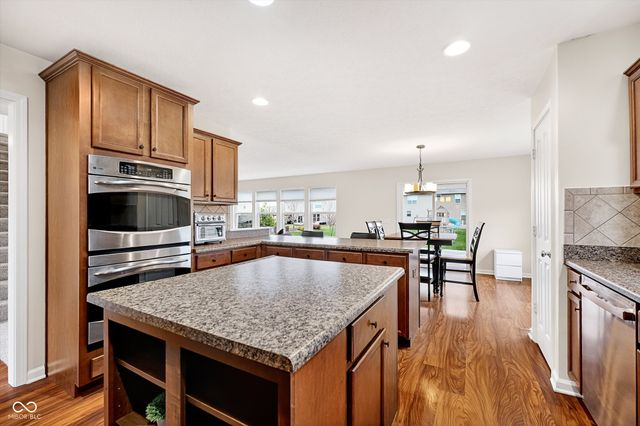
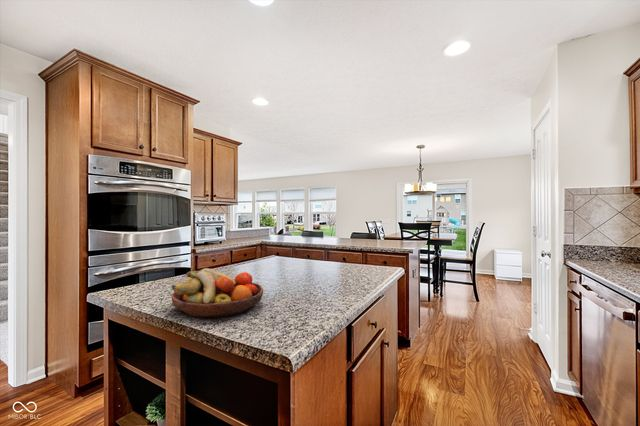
+ fruit bowl (219, 287)
